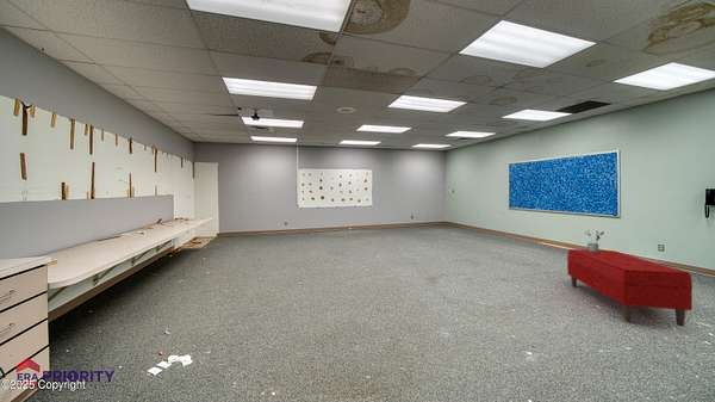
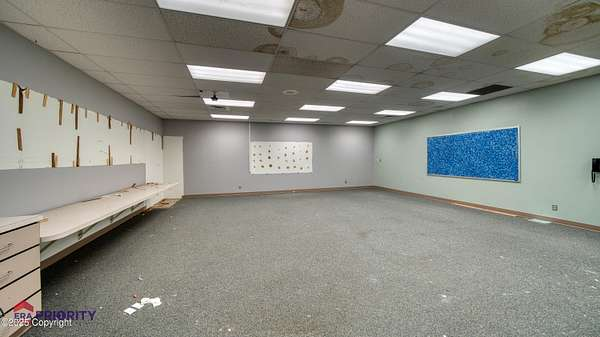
- potted plant (596, 241)
- bench (617, 280)
